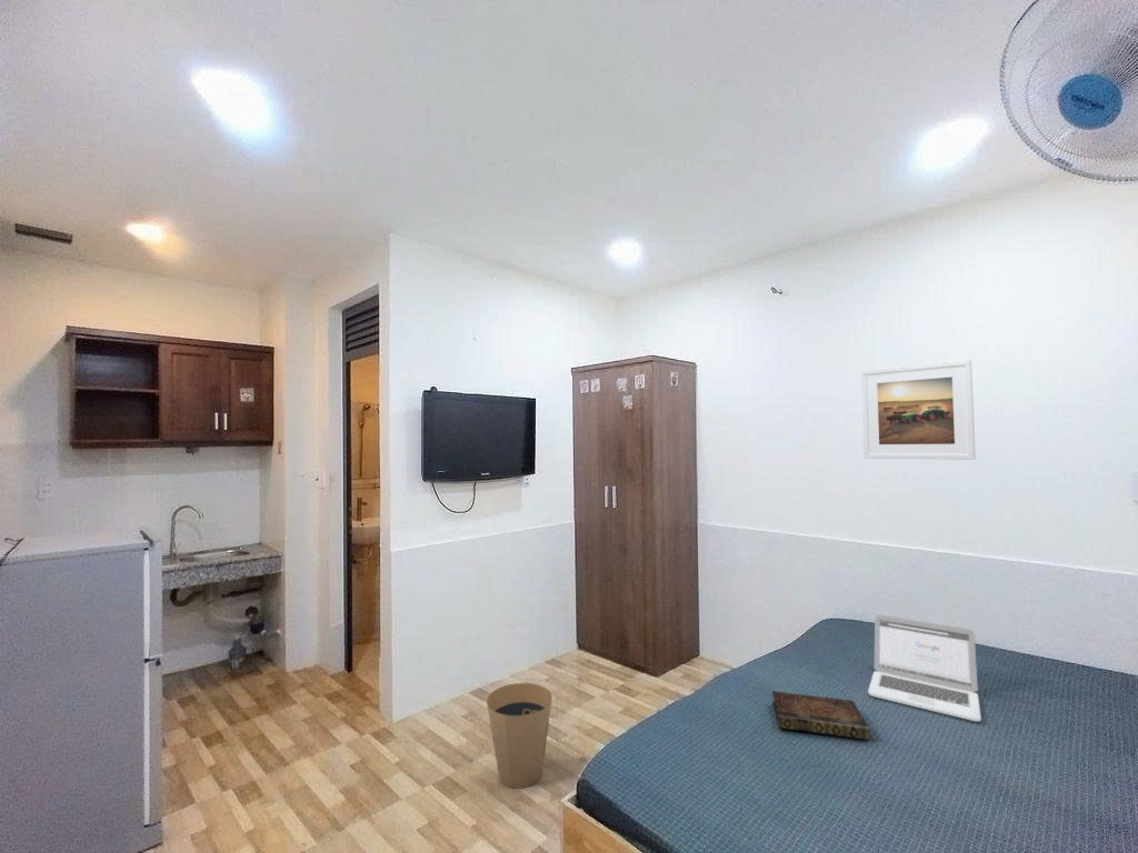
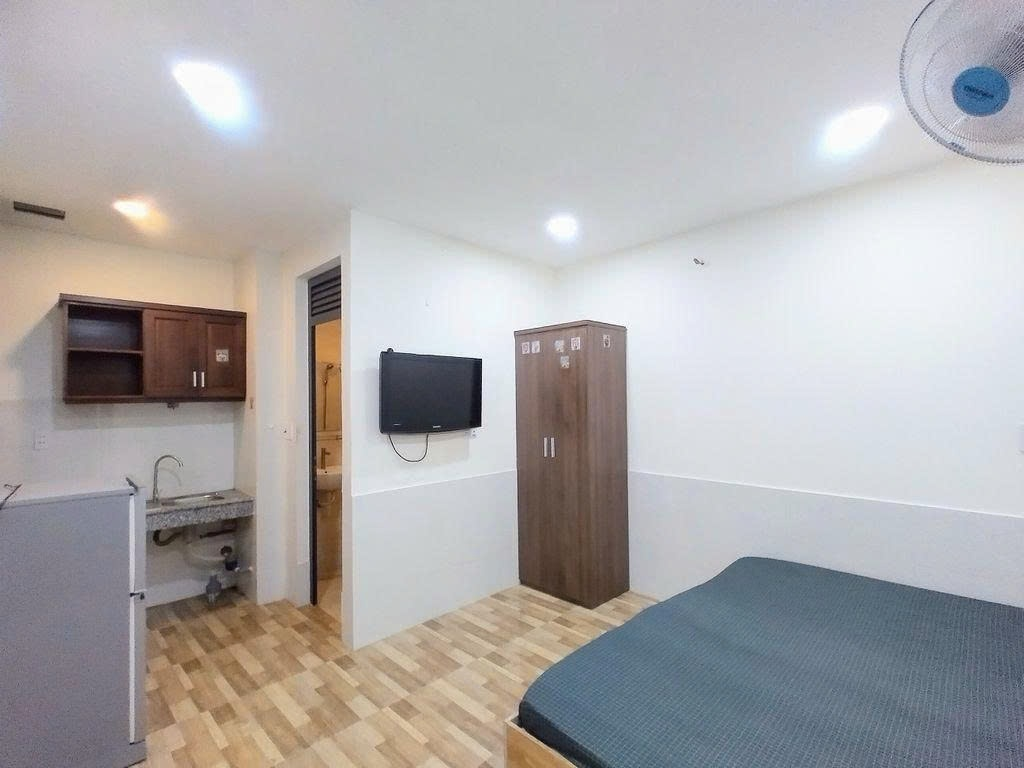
- book (817, 714)
- trash can (520, 735)
- laptop (921, 663)
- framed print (914, 412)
